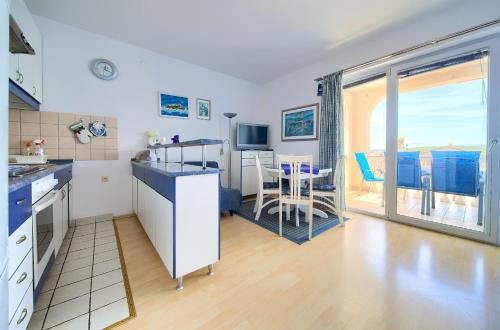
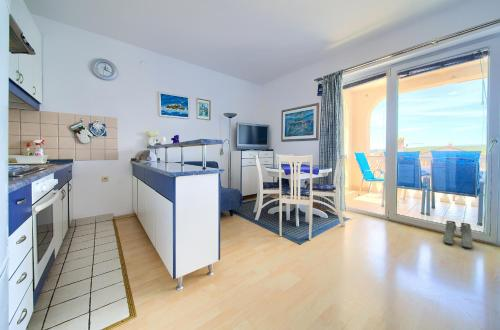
+ boots (460, 233)
